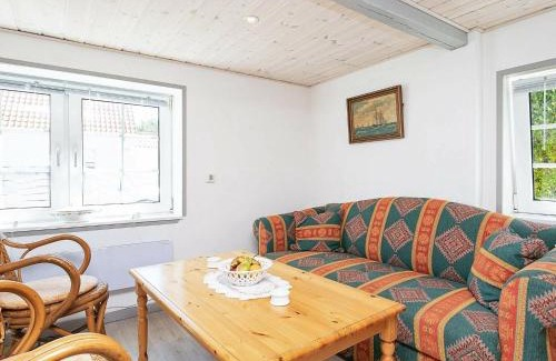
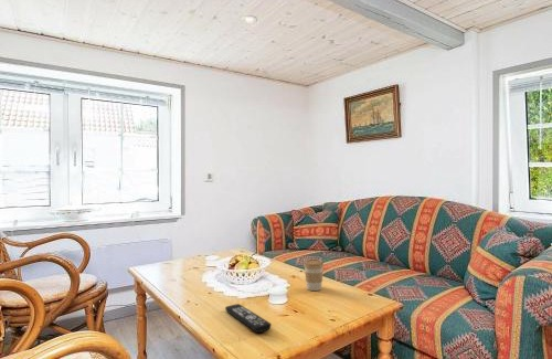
+ remote control (246, 317)
+ coffee cup (314, 274)
